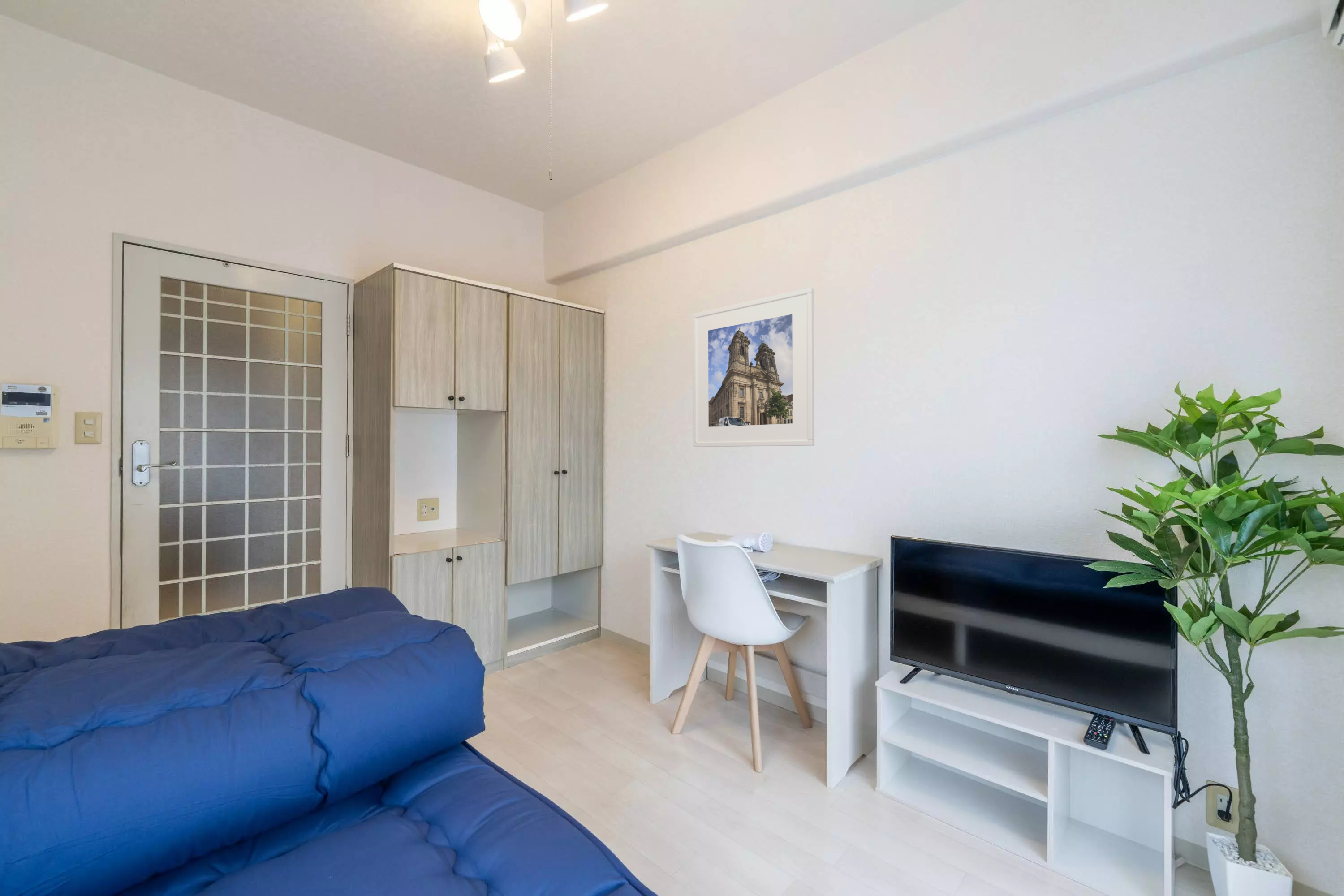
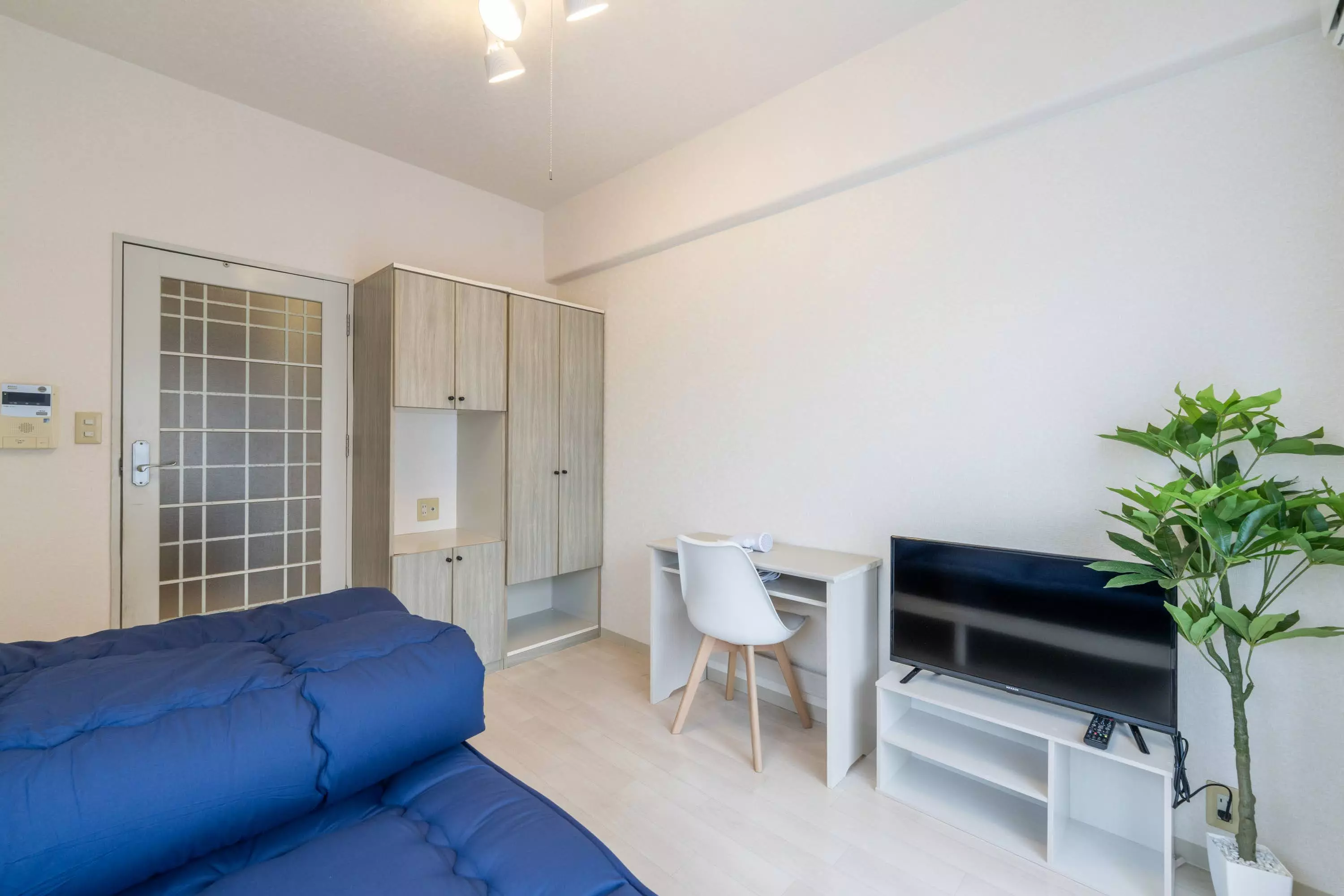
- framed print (748, 374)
